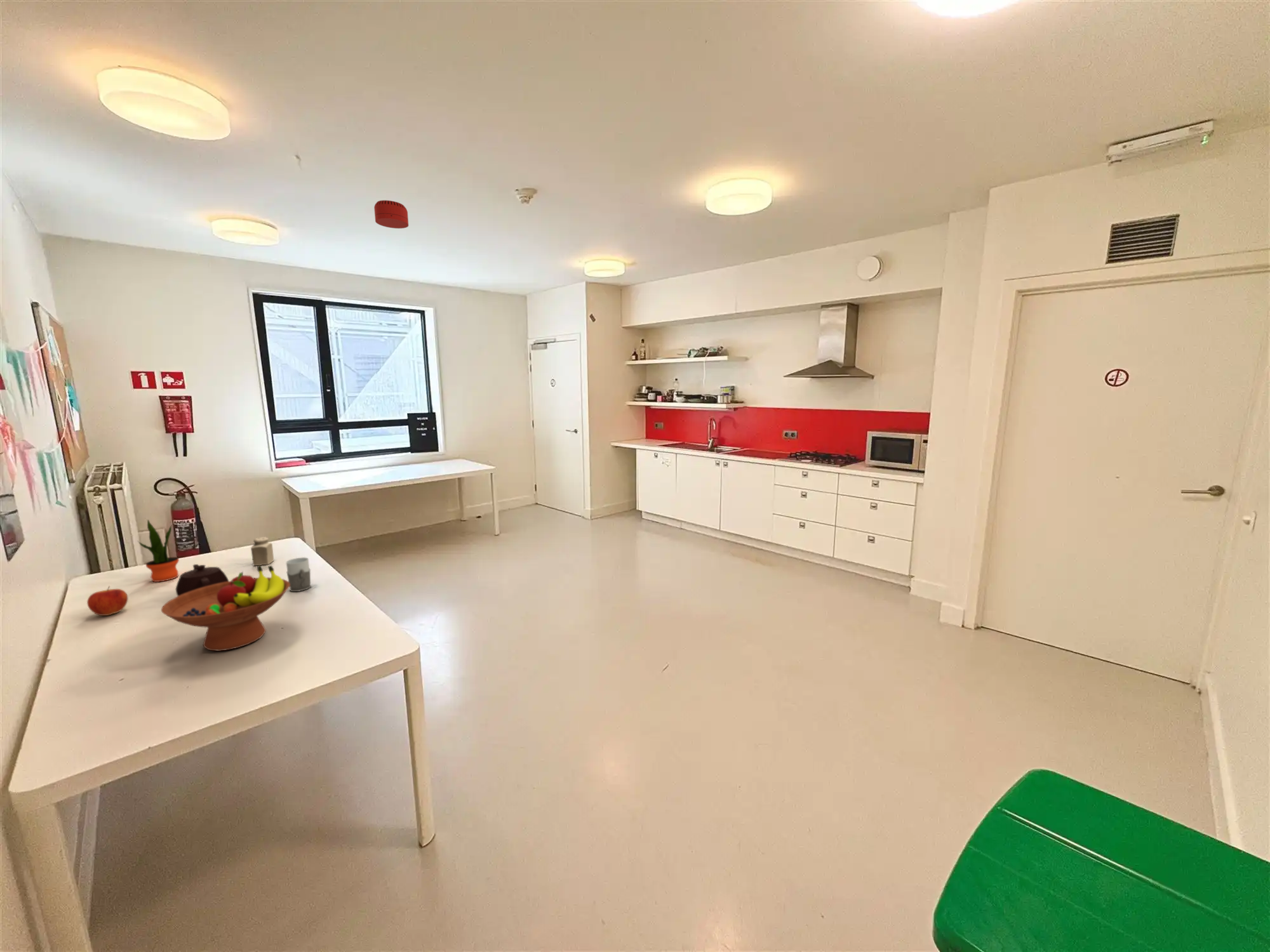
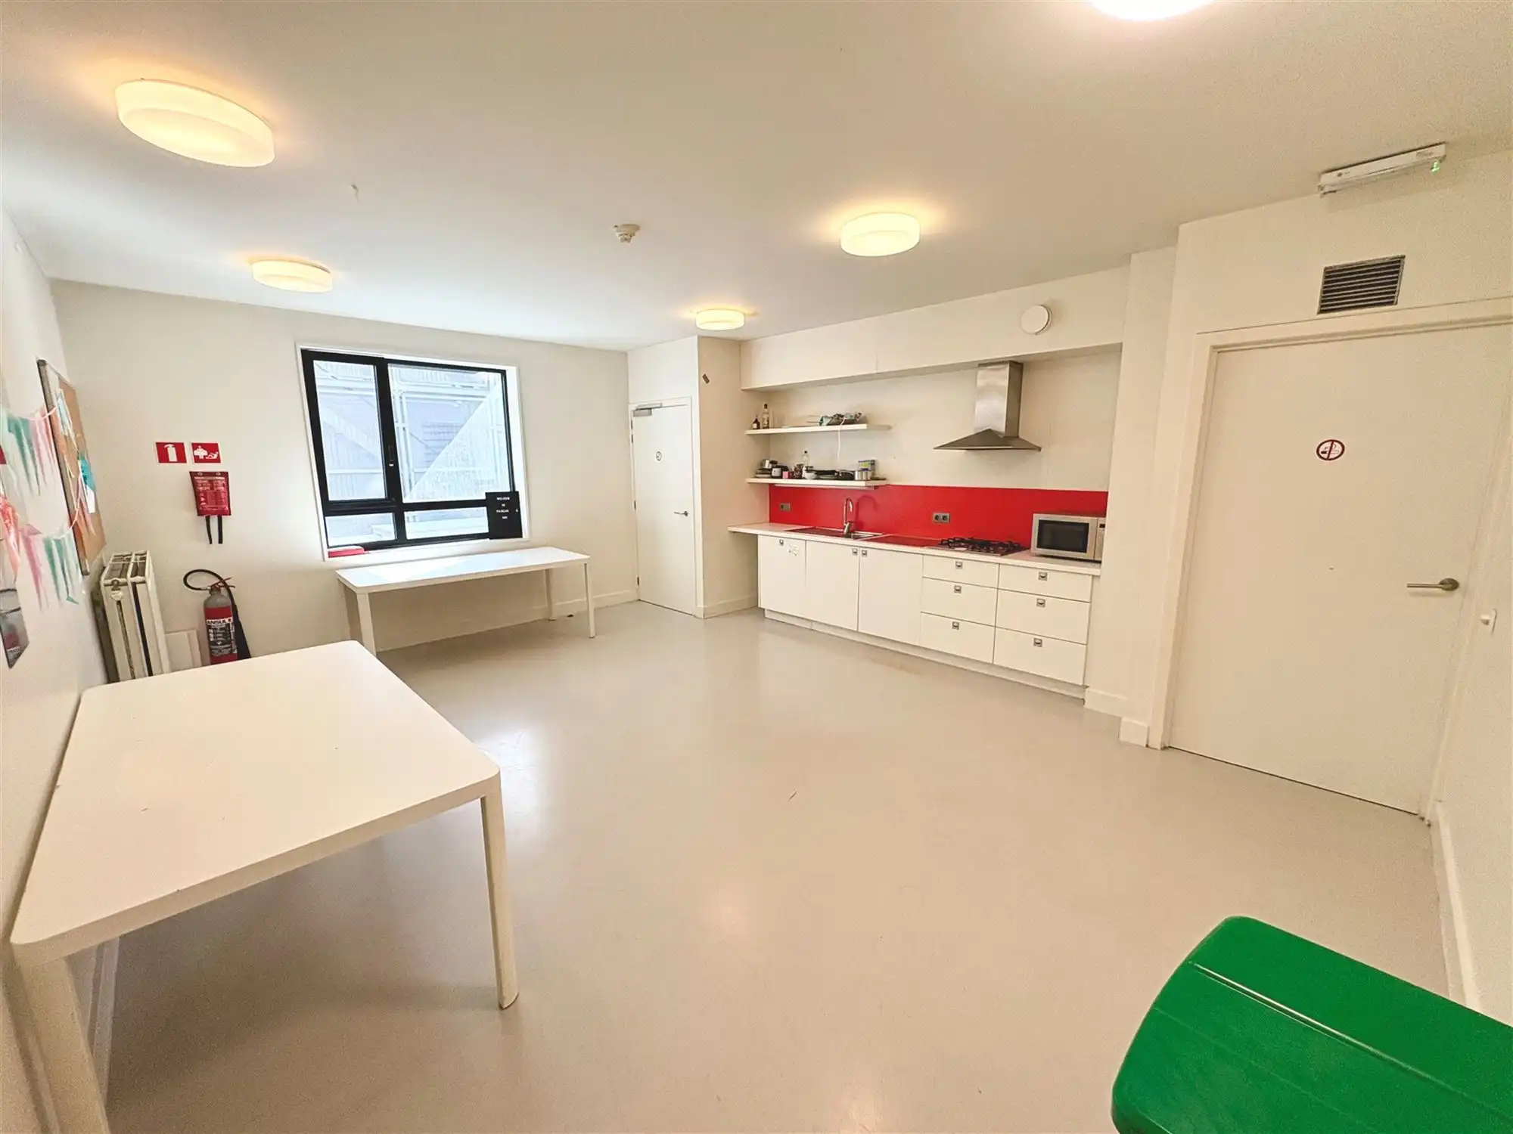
- teapot (202, 580)
- potted plant (157, 550)
- mug (300, 575)
- smoke detector (391, 214)
- salt shaker (262, 550)
- apple (107, 600)
- fruit bowl (231, 609)
